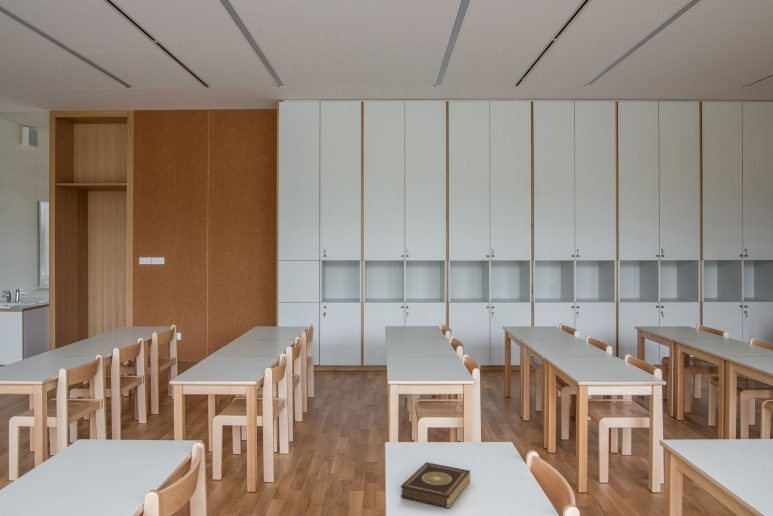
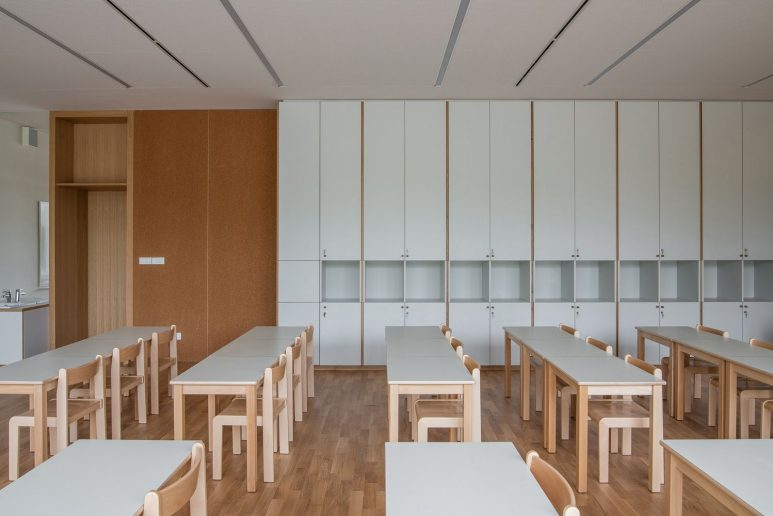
- book (436, 483)
